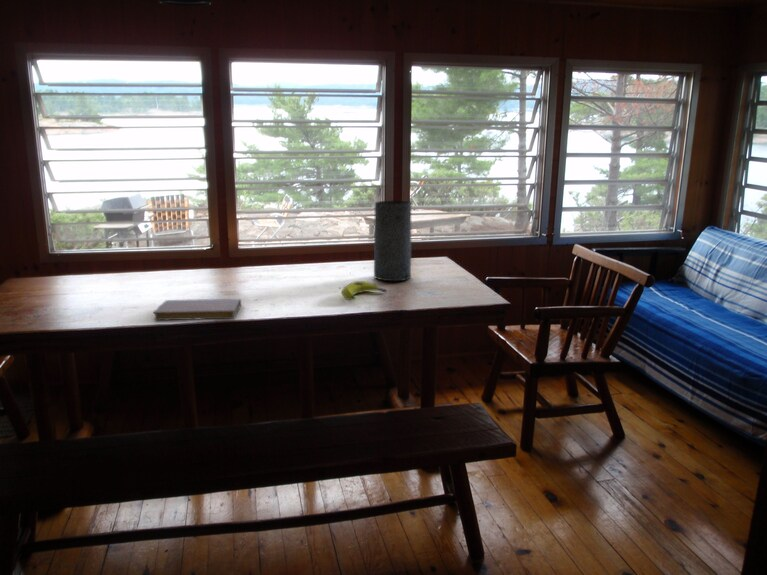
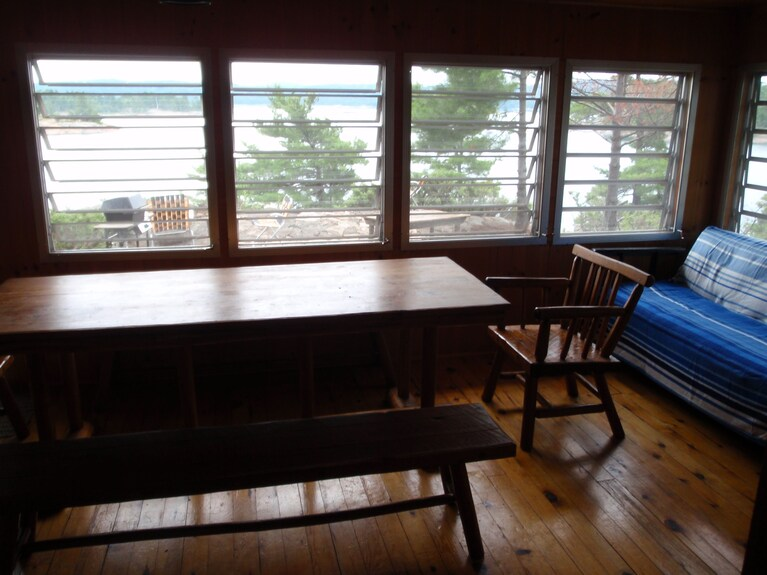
- banana (363, 290)
- notebook (199, 308)
- vase (392, 240)
